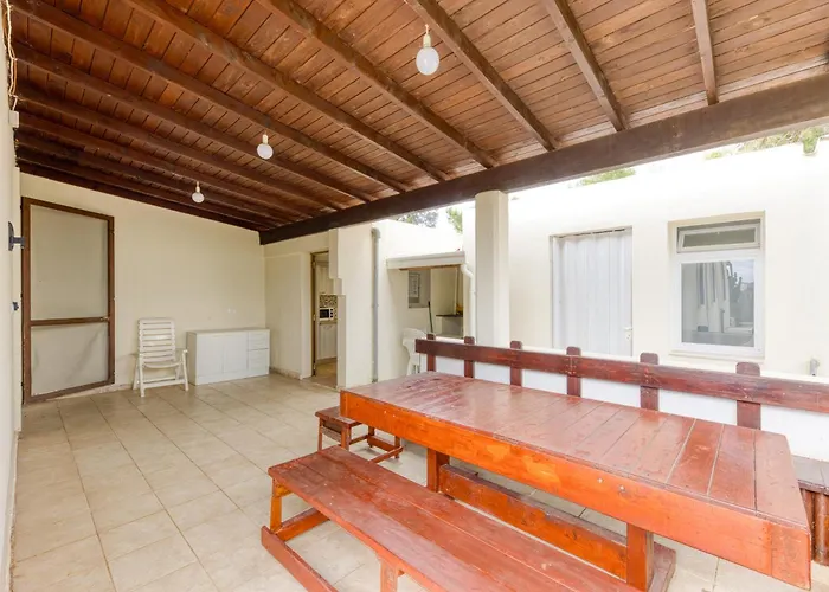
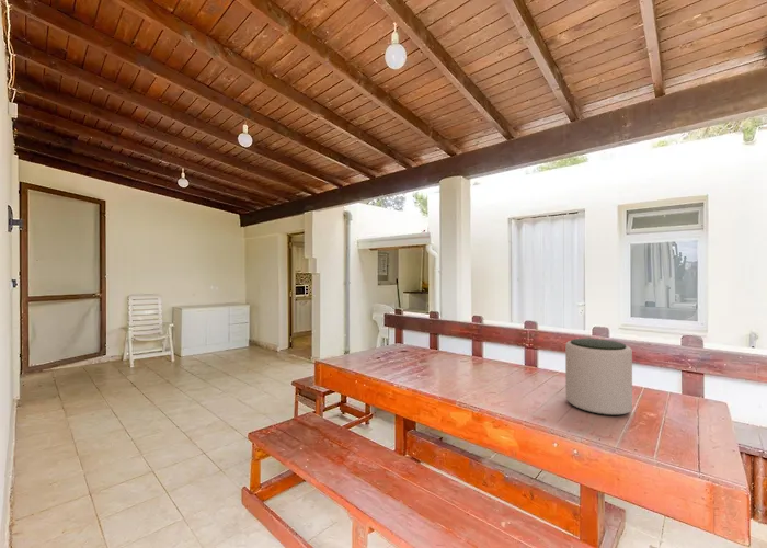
+ plant pot (597, 374)
